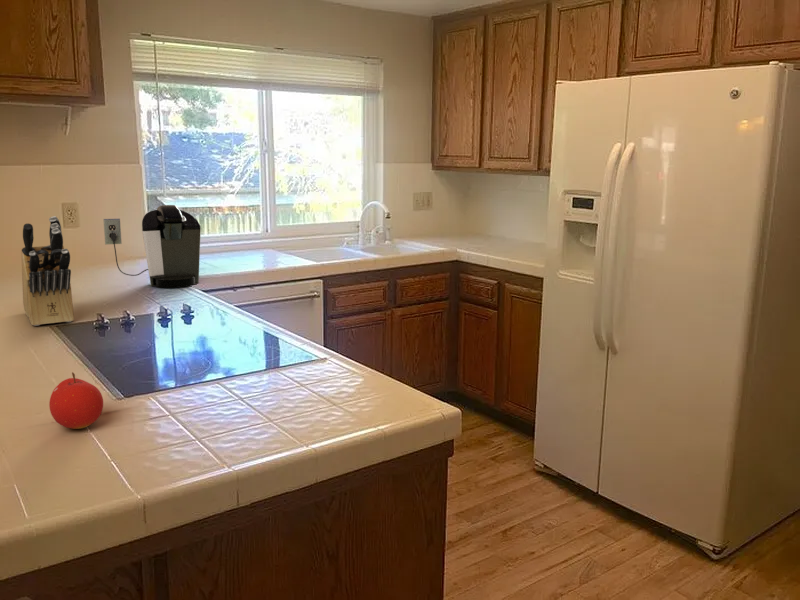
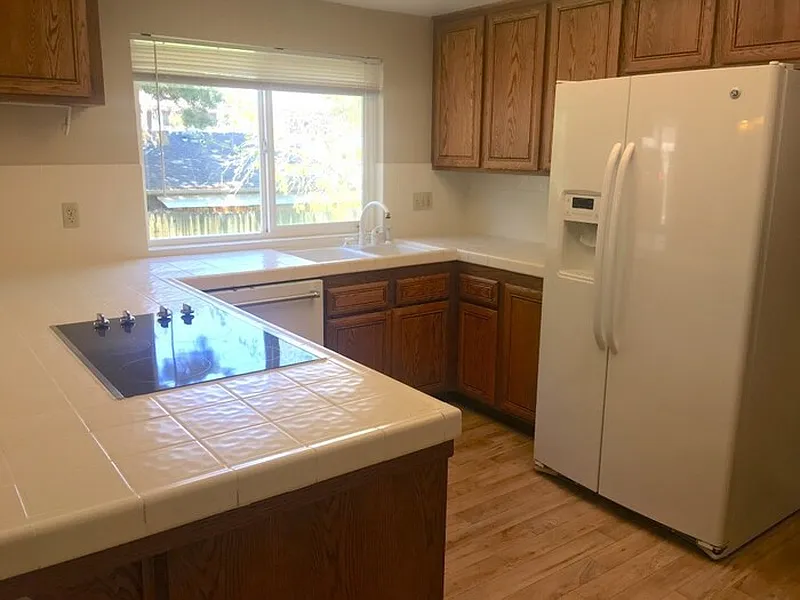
- coffee maker (155, 245)
- knife block (44, 267)
- fruit (76, 399)
